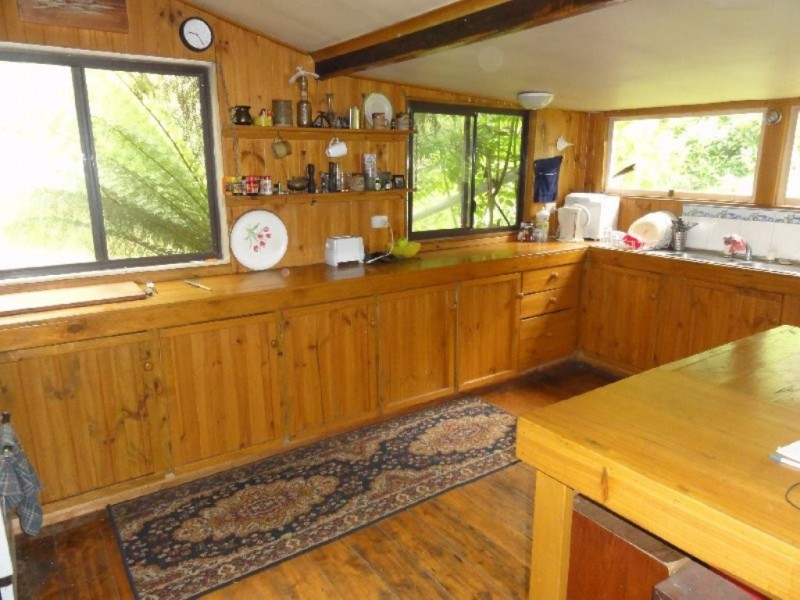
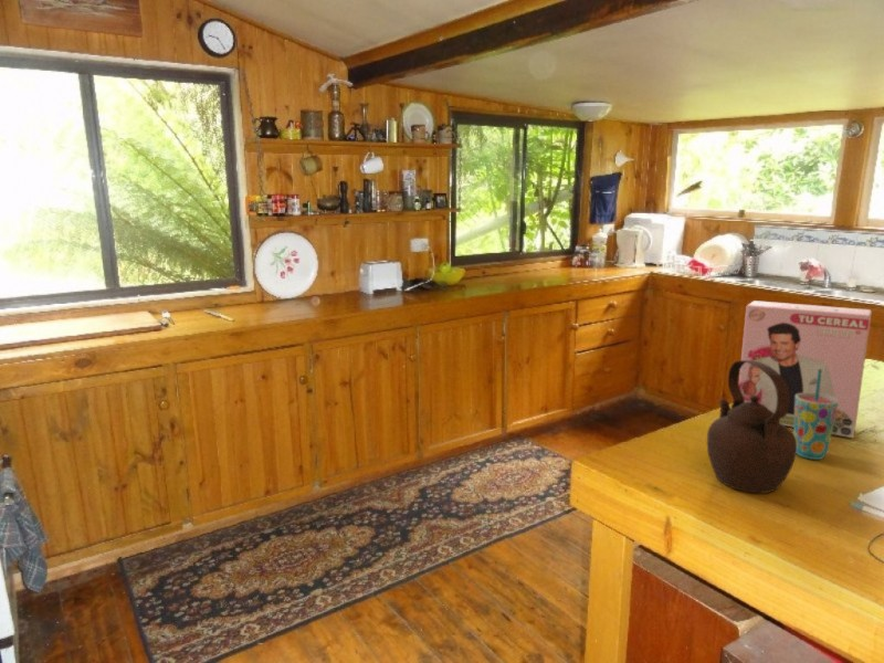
+ cup (814, 412)
+ teapot (746, 419)
+ cereal box (800, 366)
